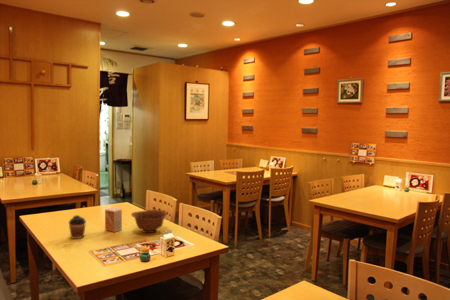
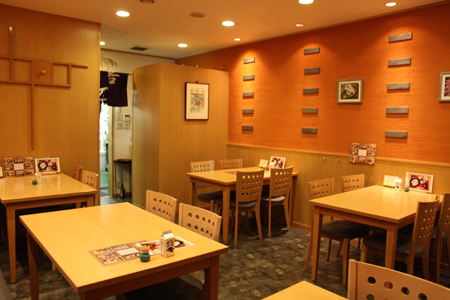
- bowl (149, 222)
- small box (113, 219)
- coffee cup (77, 226)
